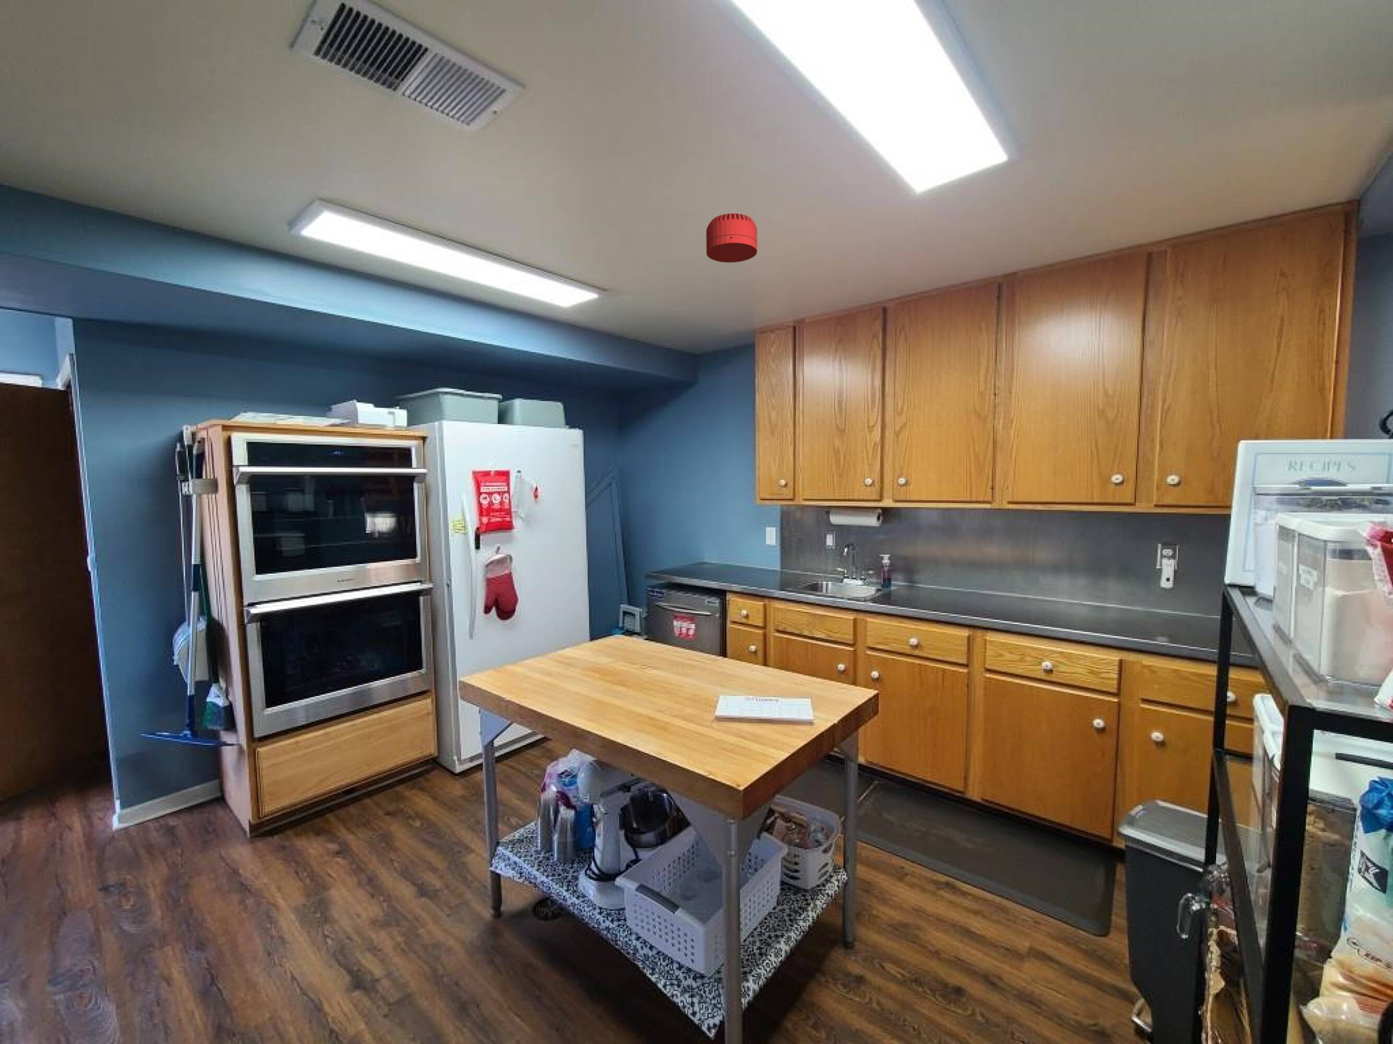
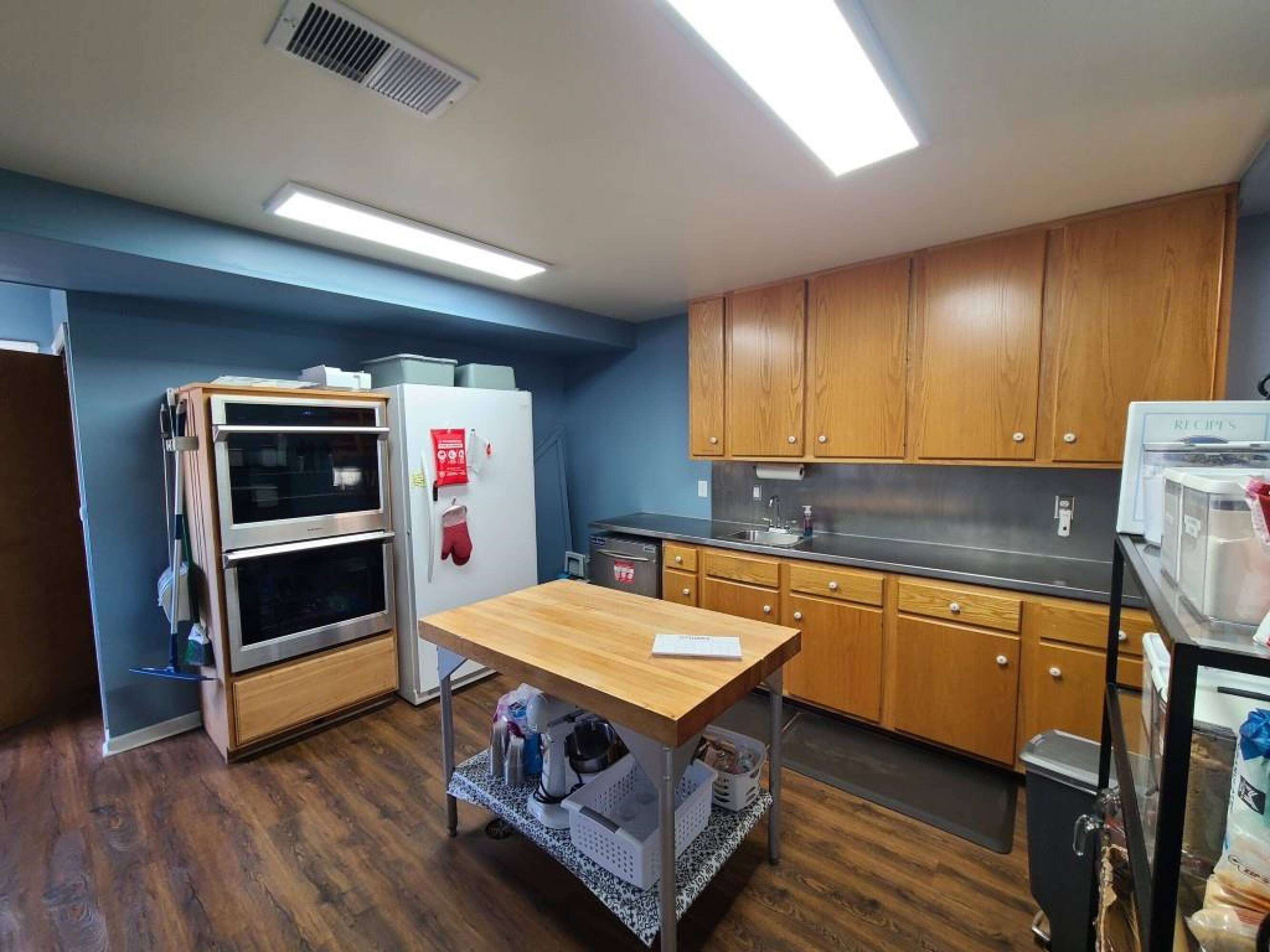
- smoke detector (732, 238)
